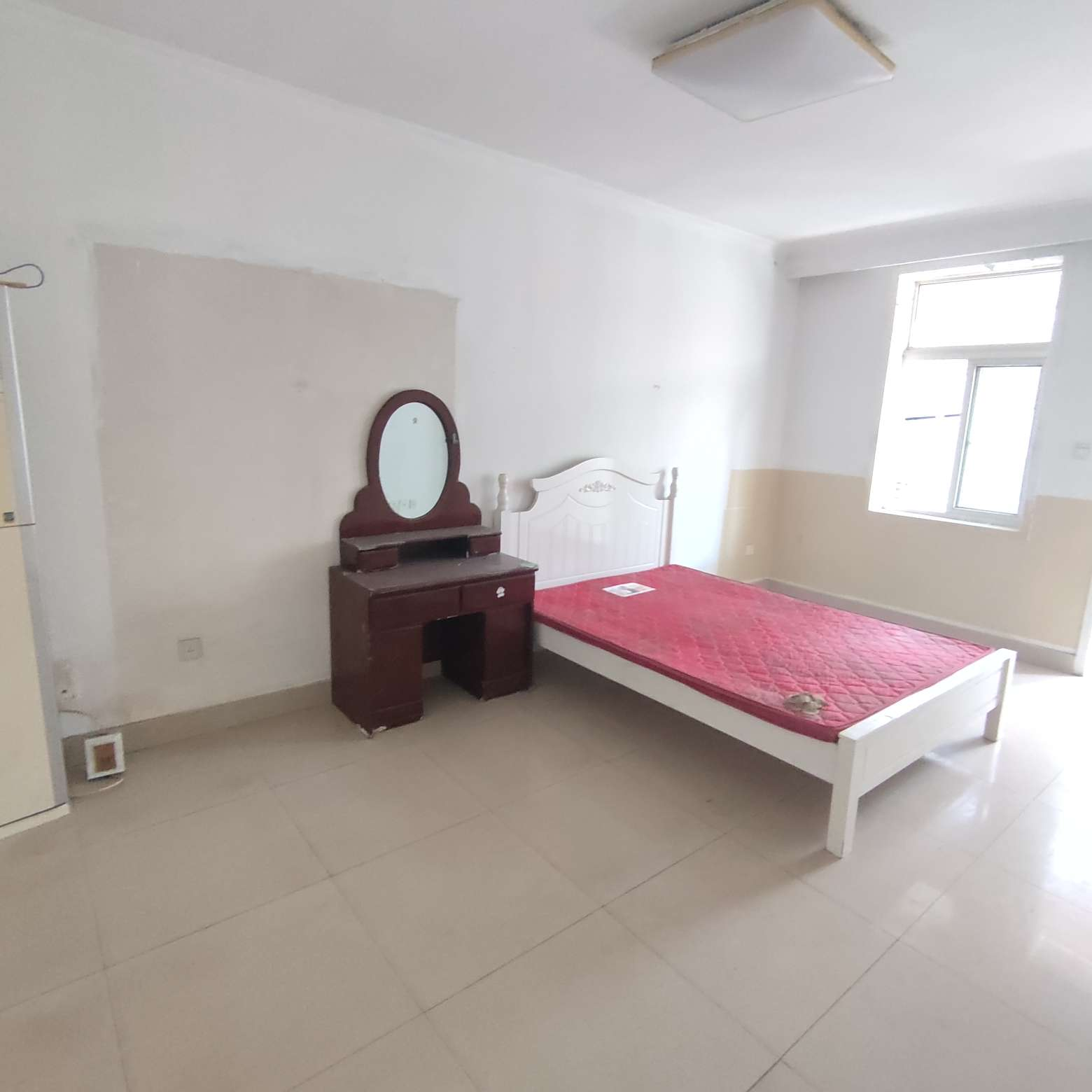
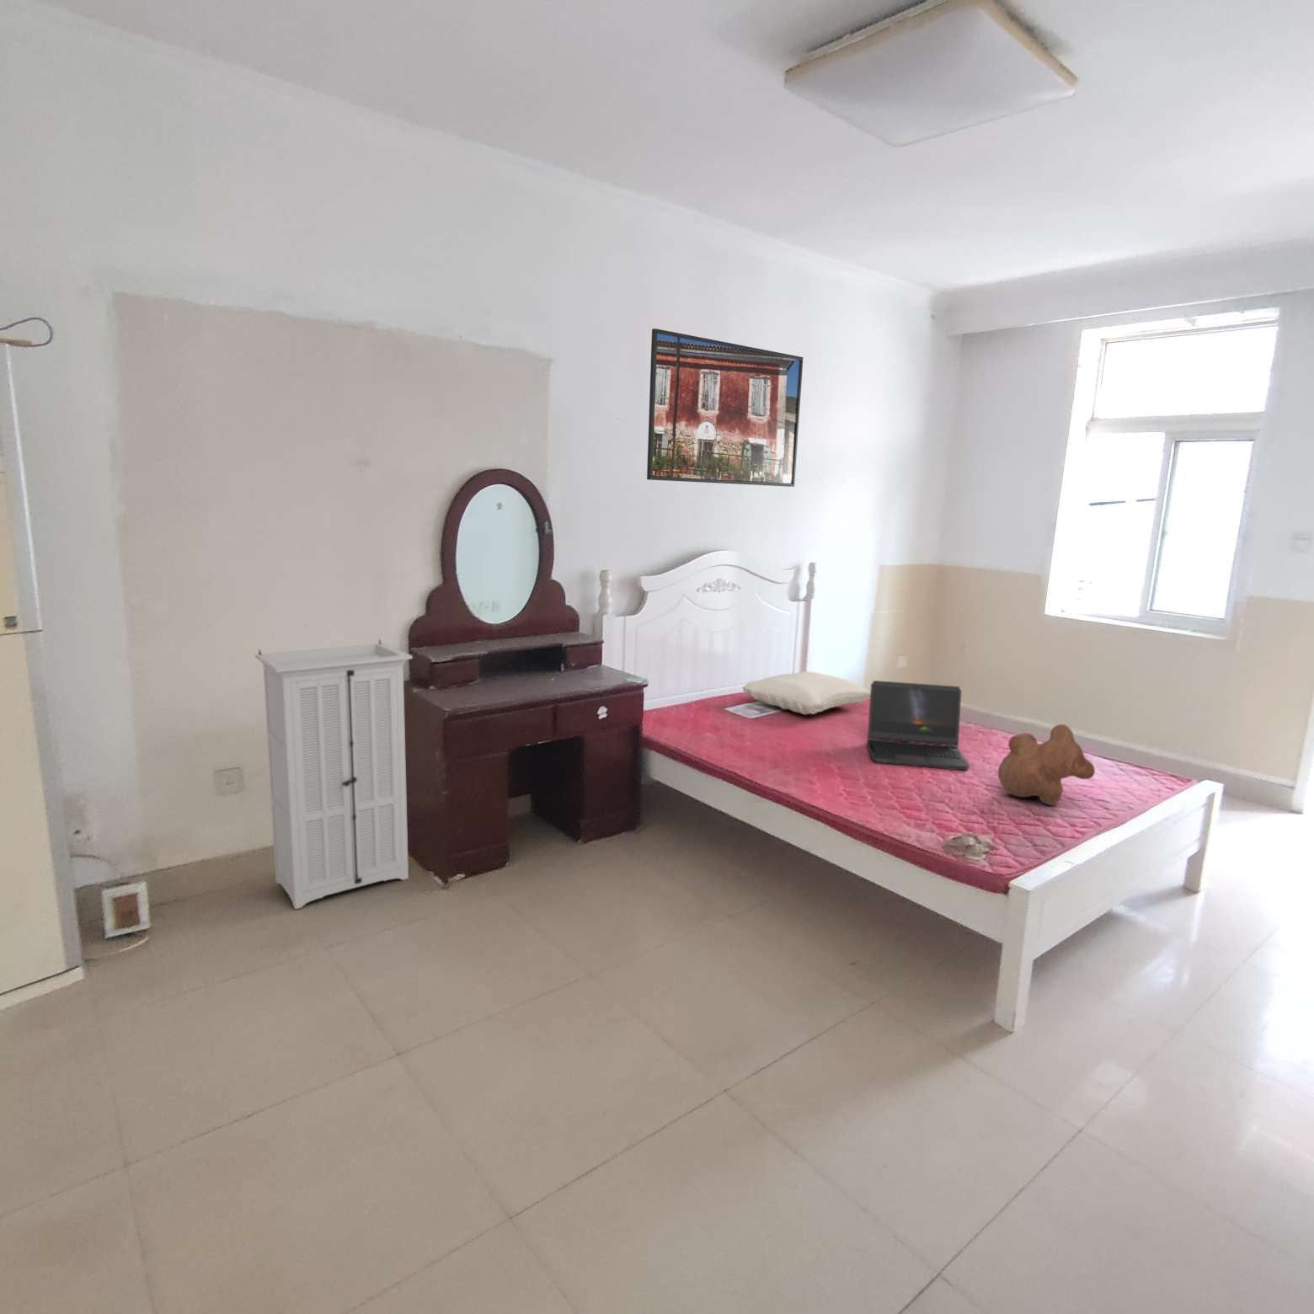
+ teddy bear (1044, 760)
+ pillow (805, 692)
+ laptop computer (918, 724)
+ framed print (729, 414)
+ storage cabinet (338, 769)
